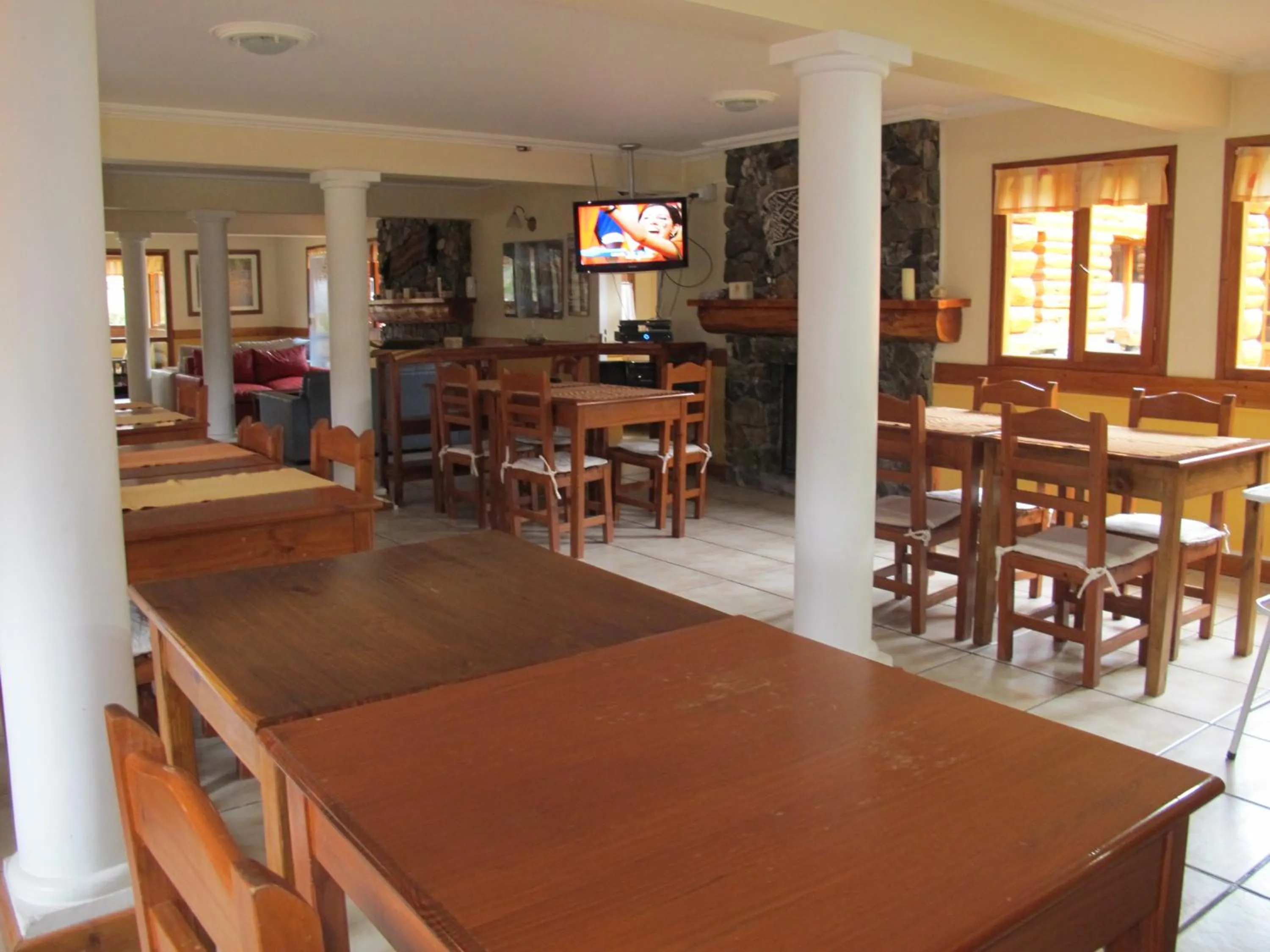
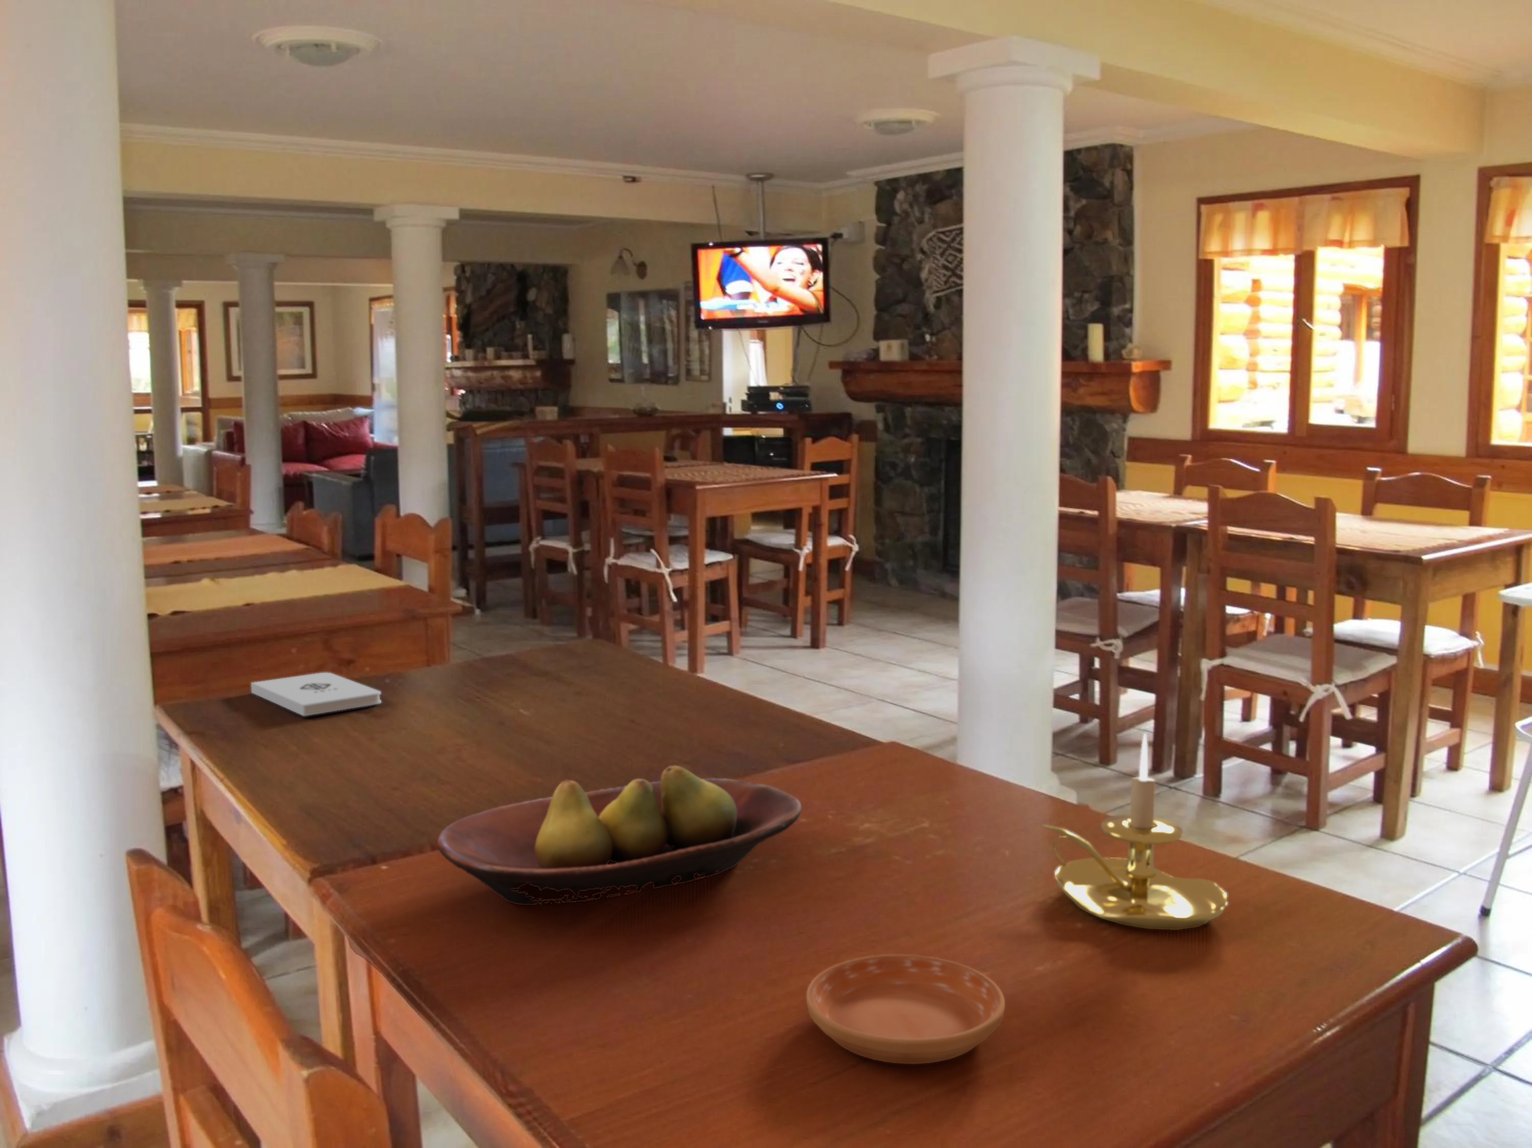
+ saucer (905, 1011)
+ notepad (316, 692)
+ fruit bowl (625, 825)
+ candle holder (1129, 816)
